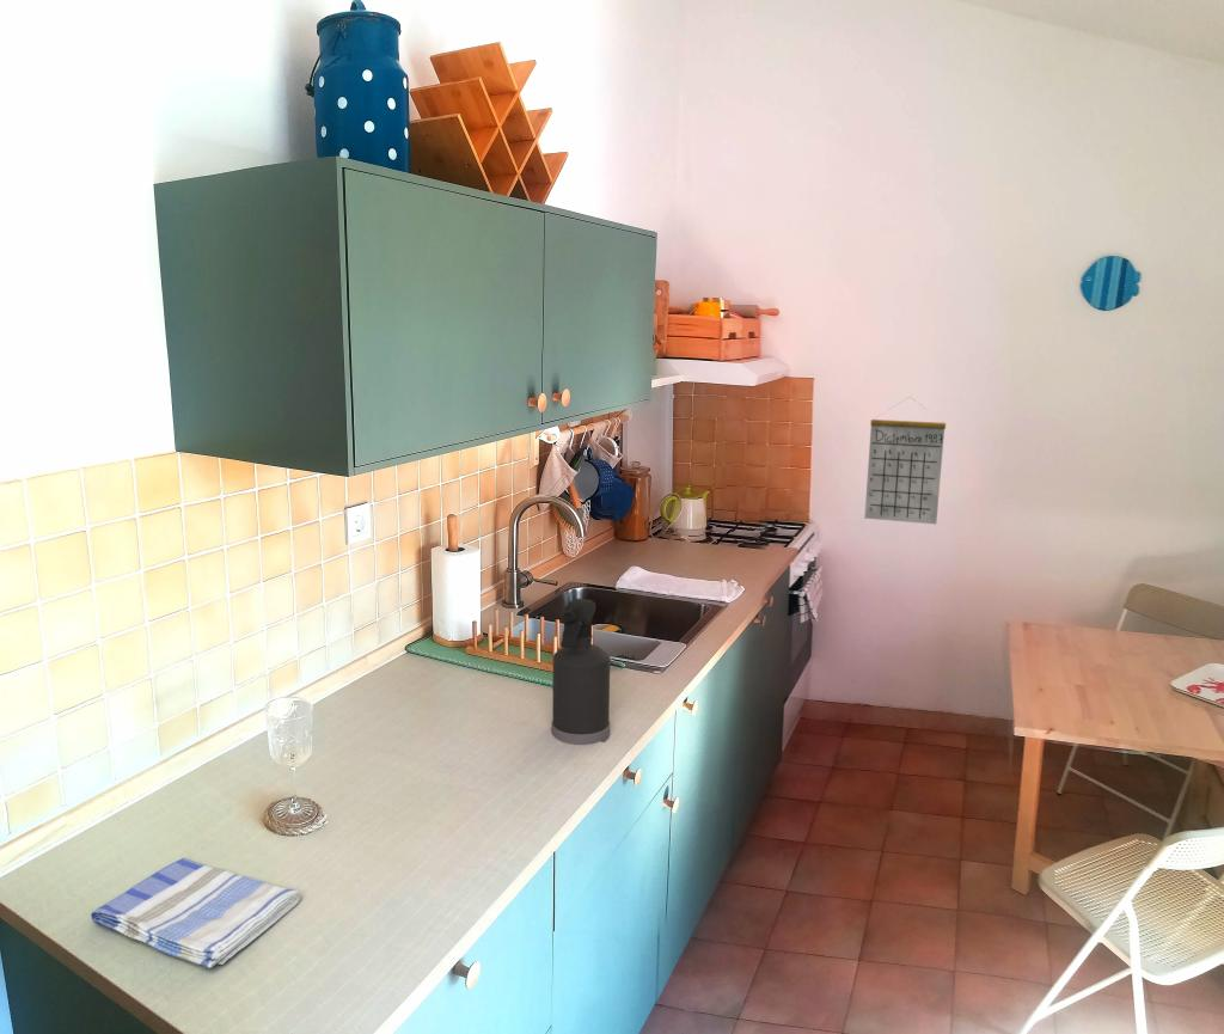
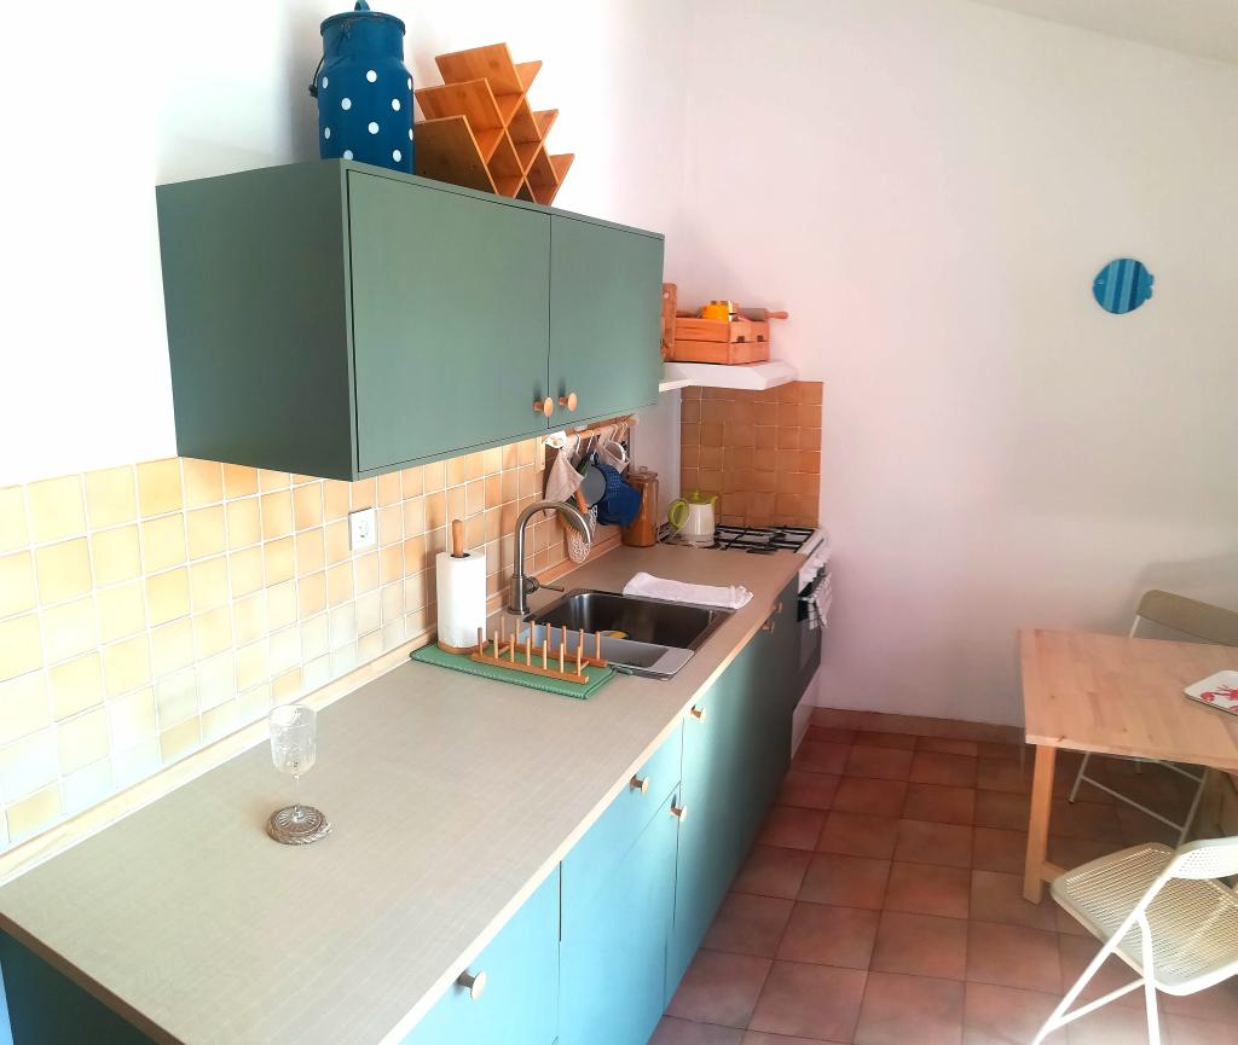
- calendar (905, 459)
- spray bottle (581, 667)
- dish towel (197, 905)
